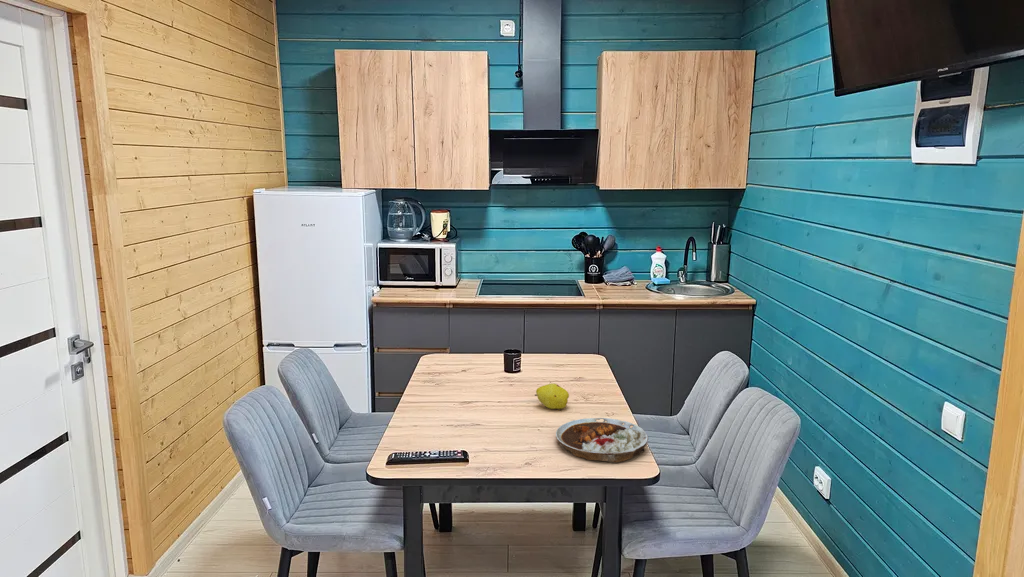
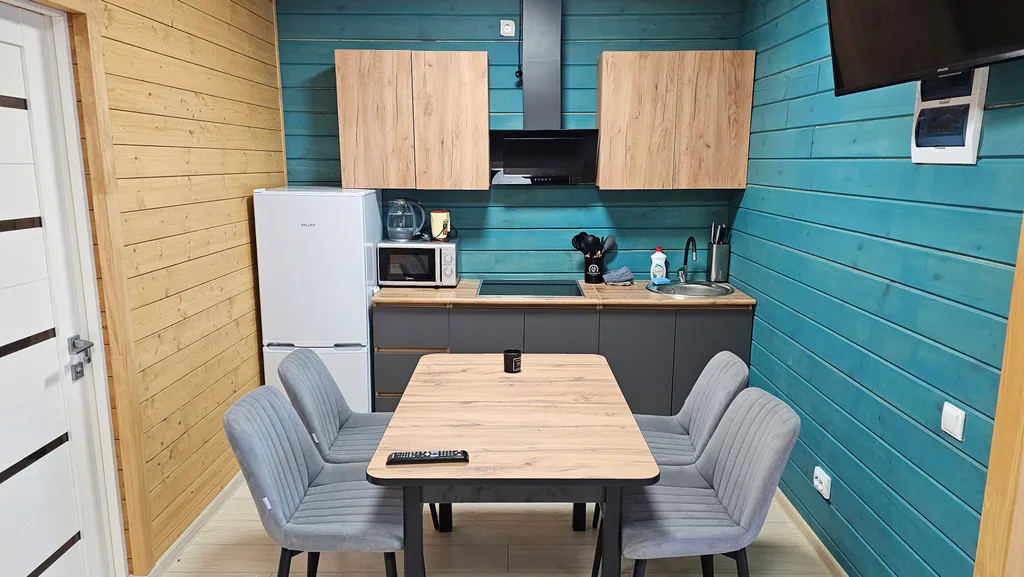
- fruit (551, 395)
- plate (601, 435)
